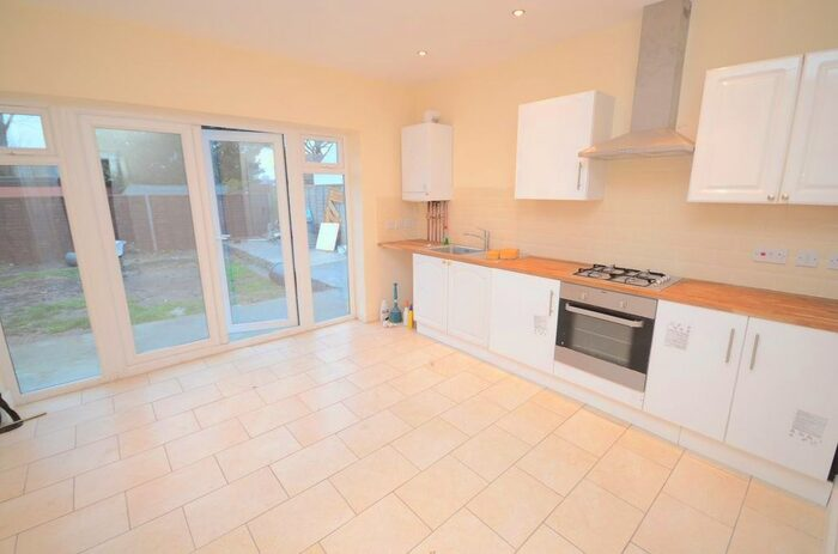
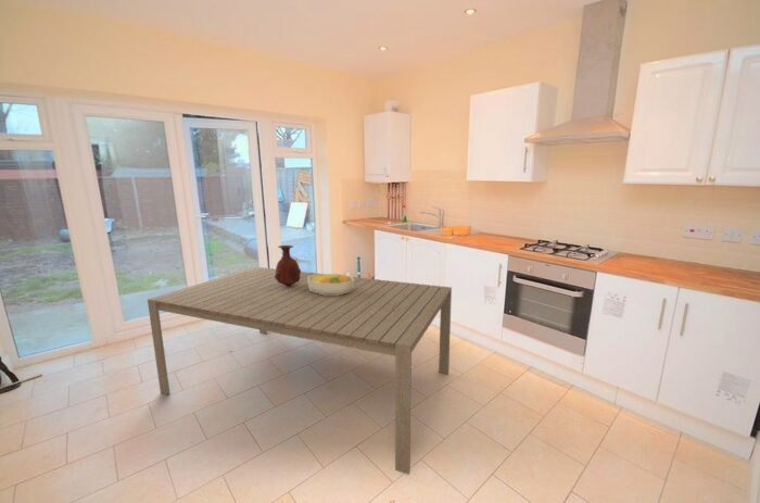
+ dining table (308, 338)
+ vase (288, 265)
+ fruit bowl (330, 281)
